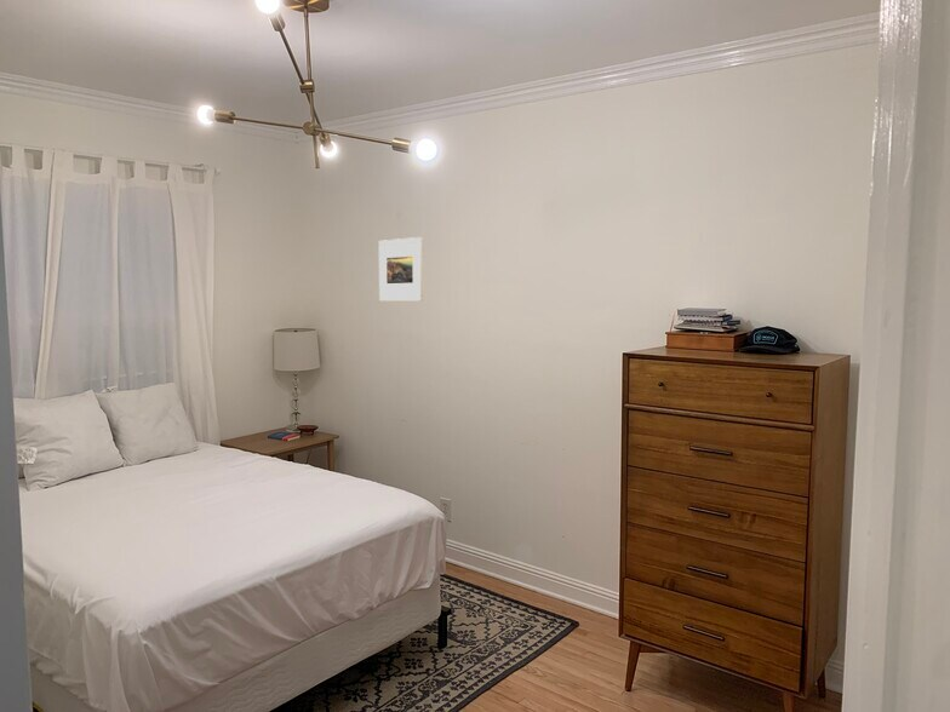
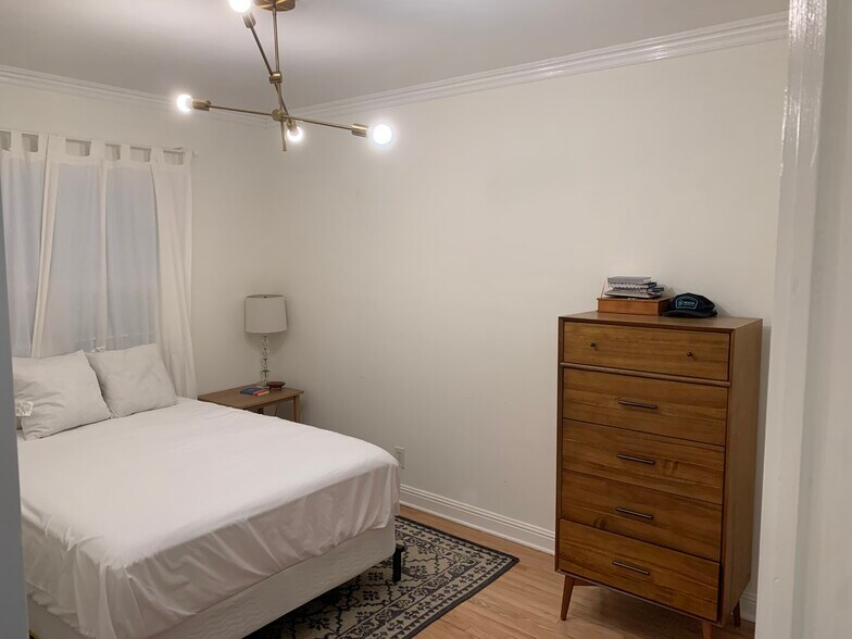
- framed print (400, 270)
